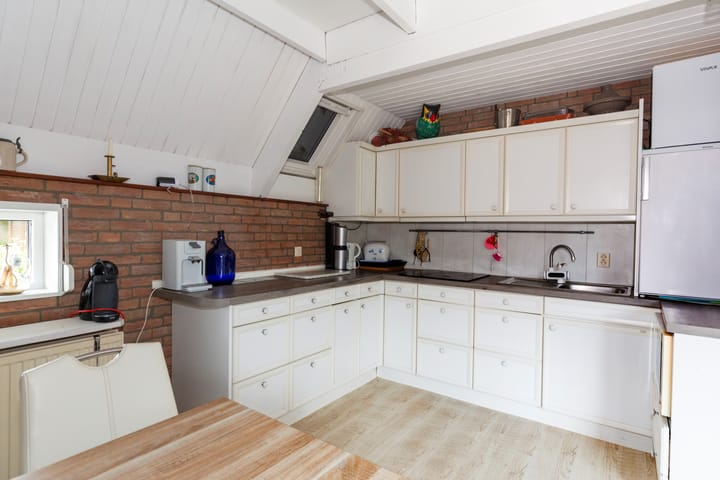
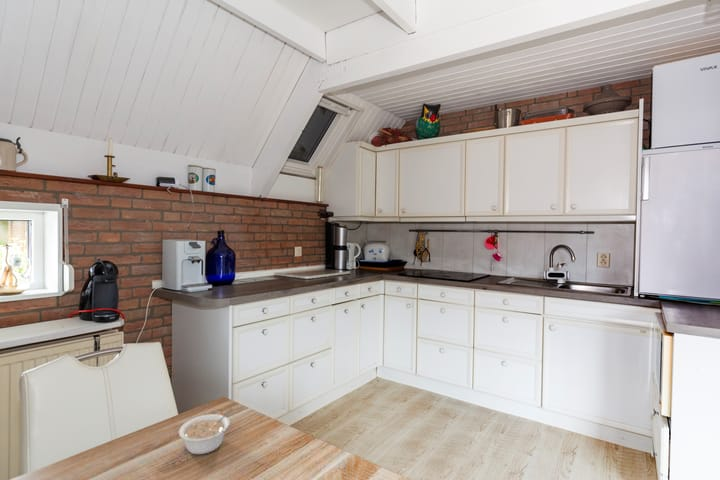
+ legume (205, 432)
